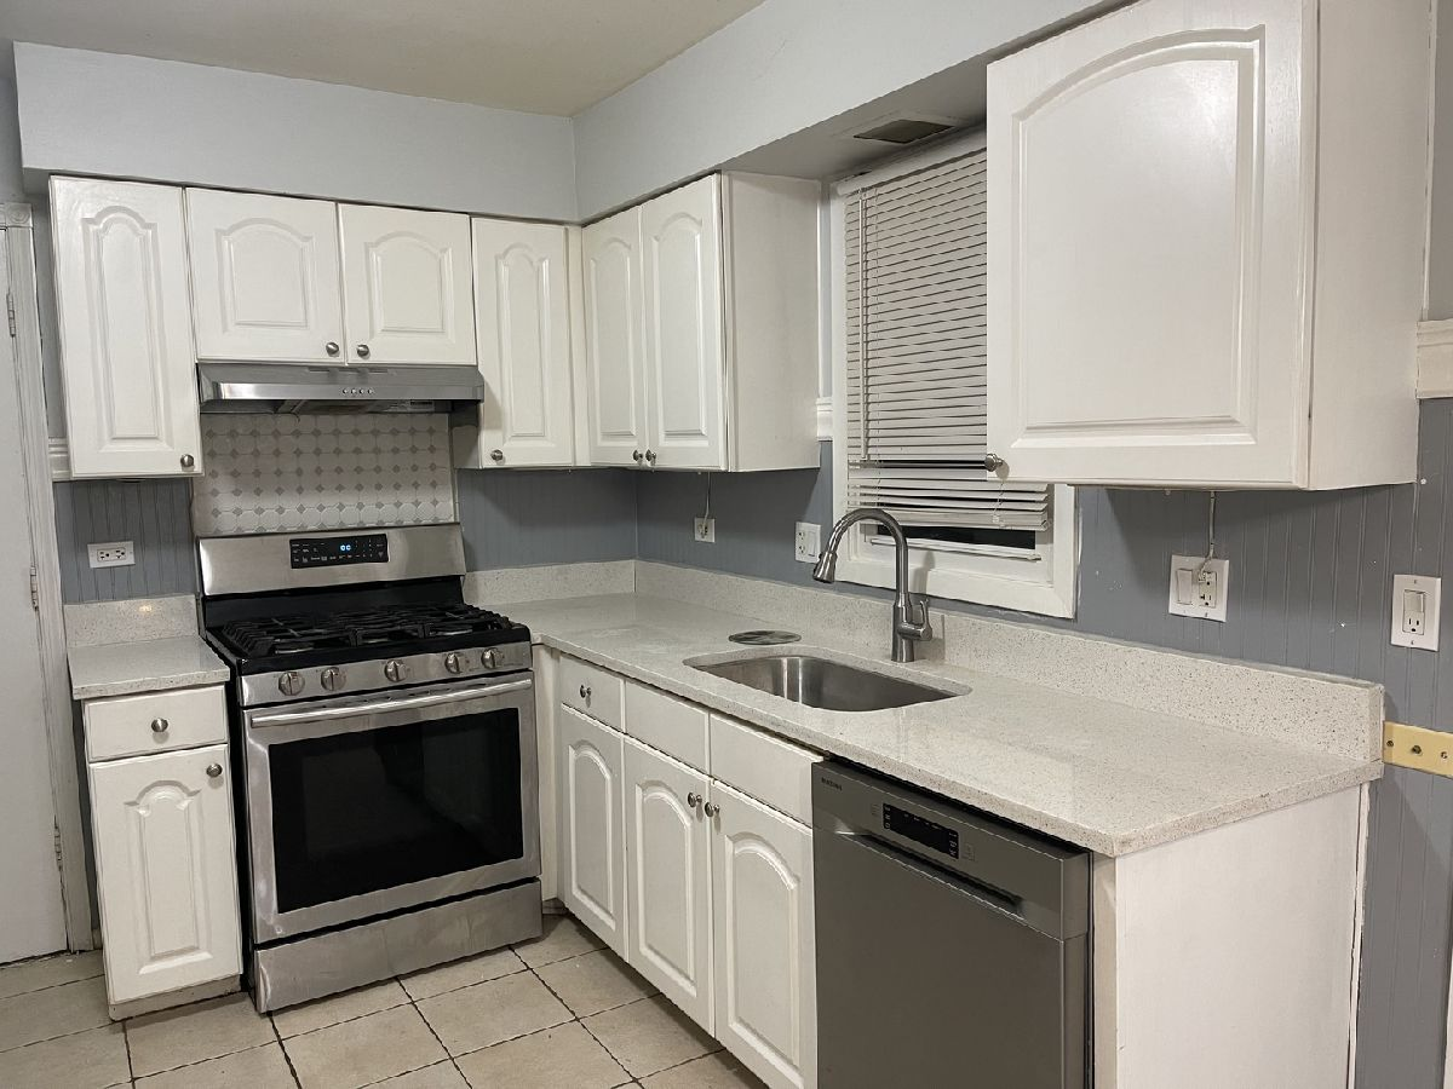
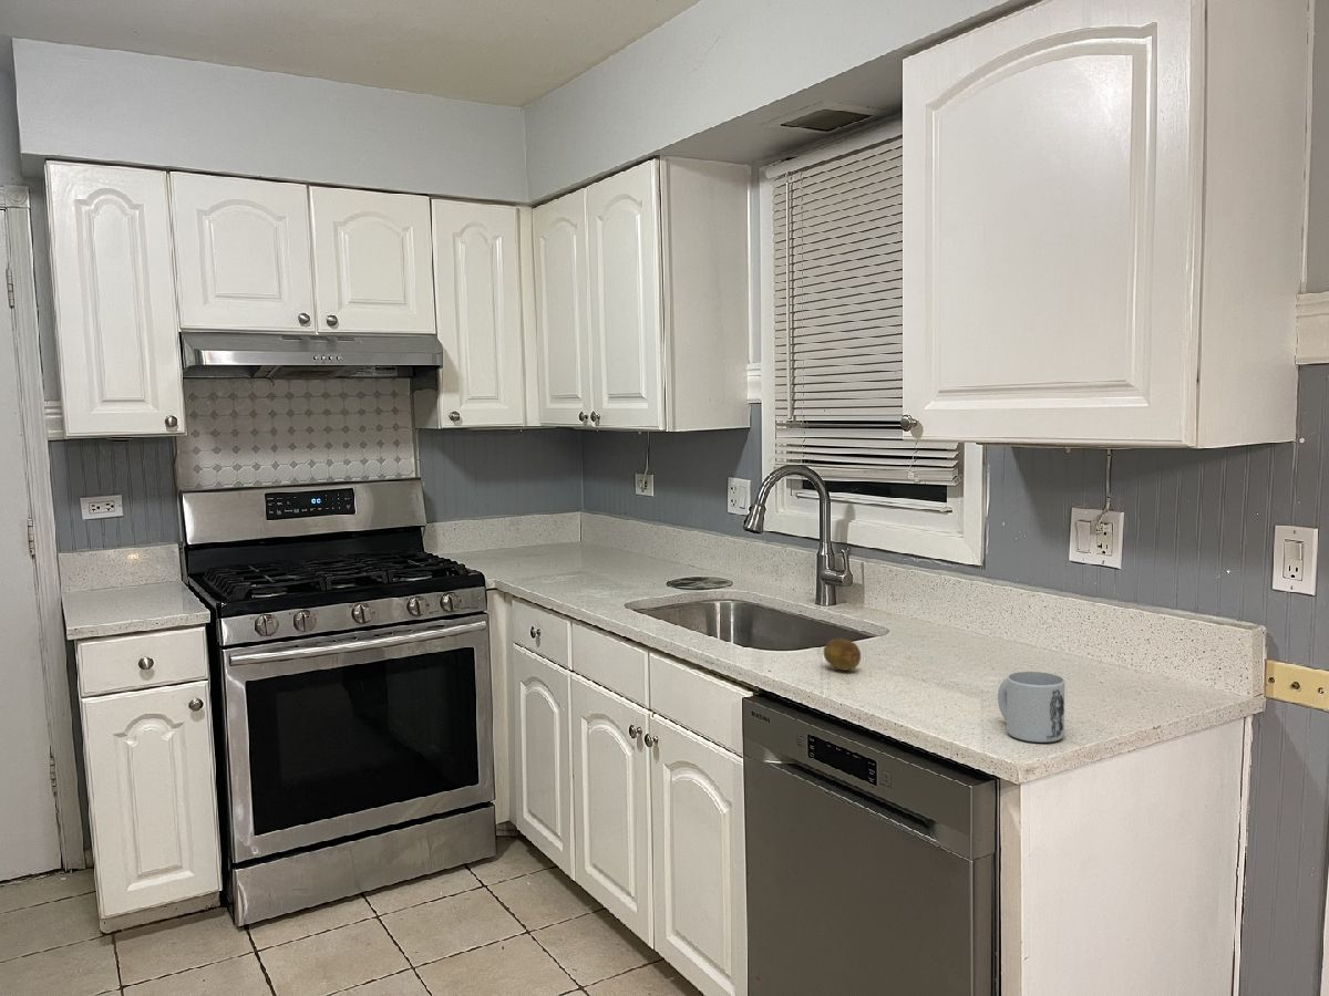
+ fruit (842, 654)
+ mug (1027, 704)
